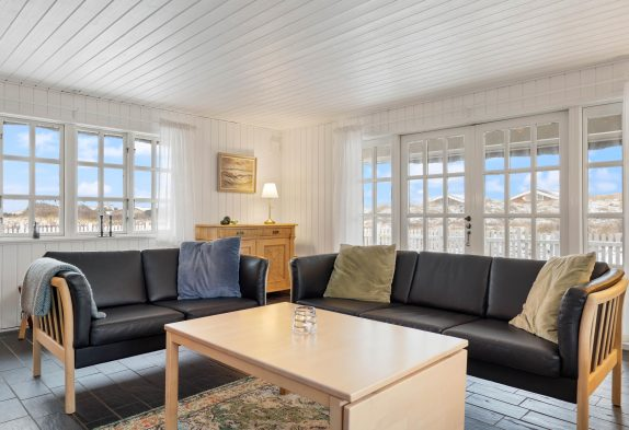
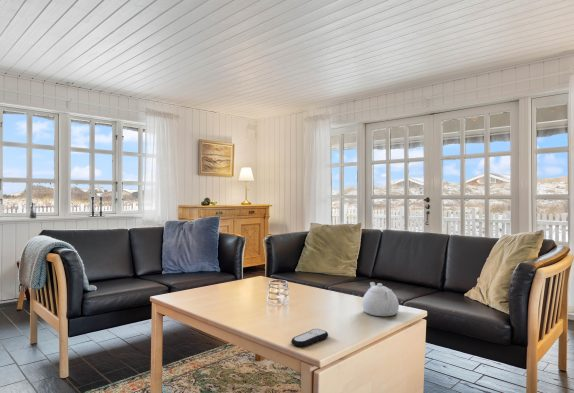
+ remote control (309, 337)
+ teapot (380, 298)
